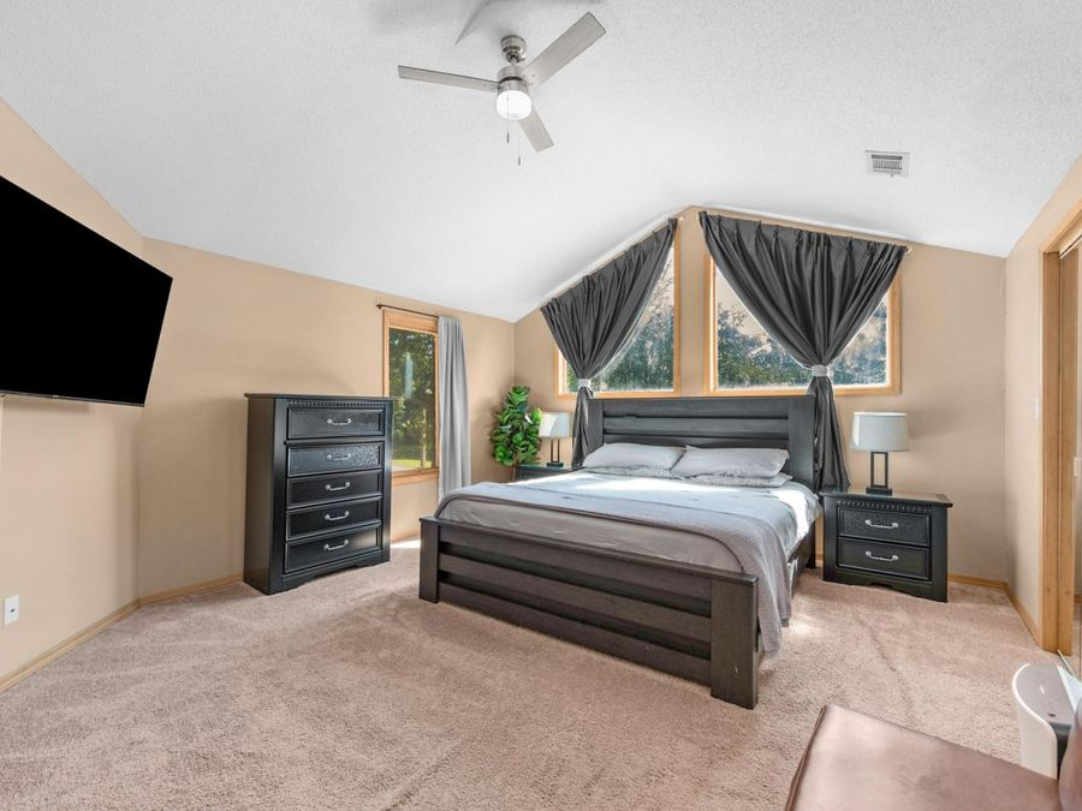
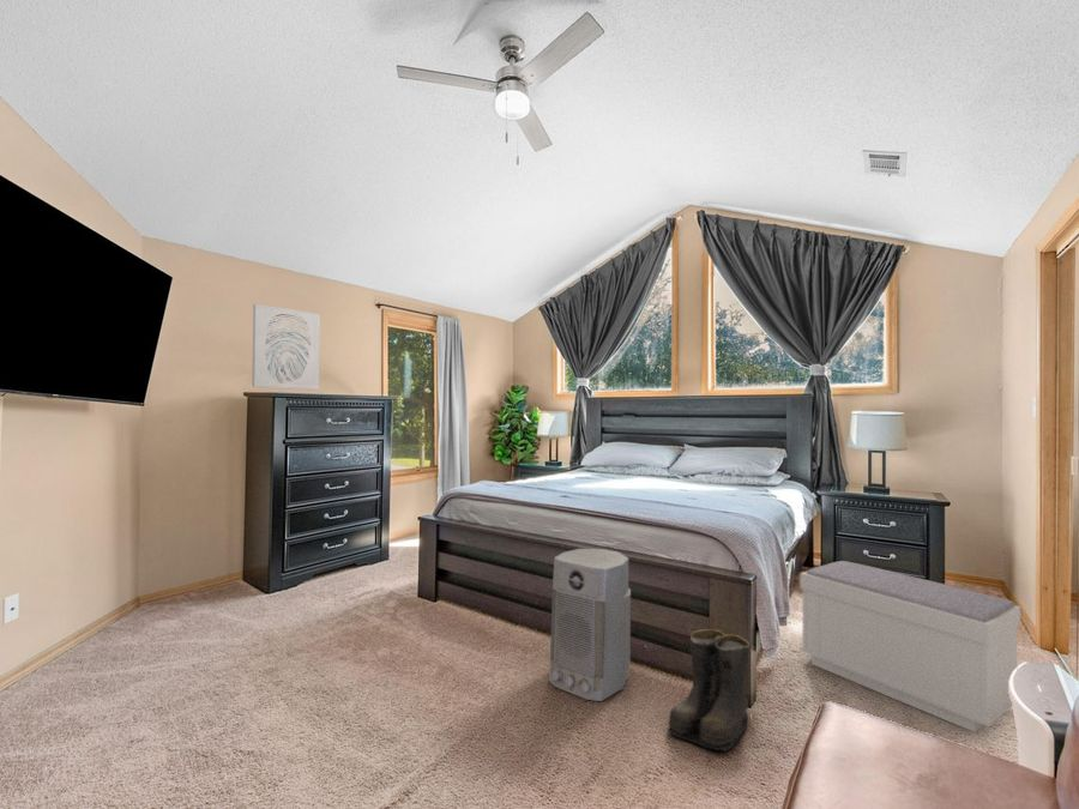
+ boots (710, 683)
+ air purifier (592, 616)
+ wall art (287, 348)
+ bench (900, 633)
